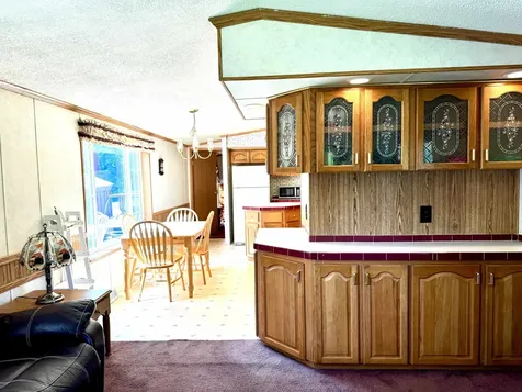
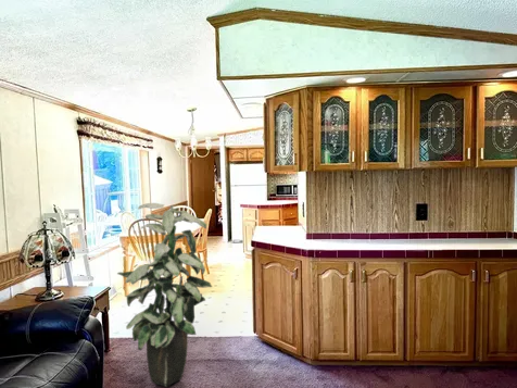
+ indoor plant (164, 290)
